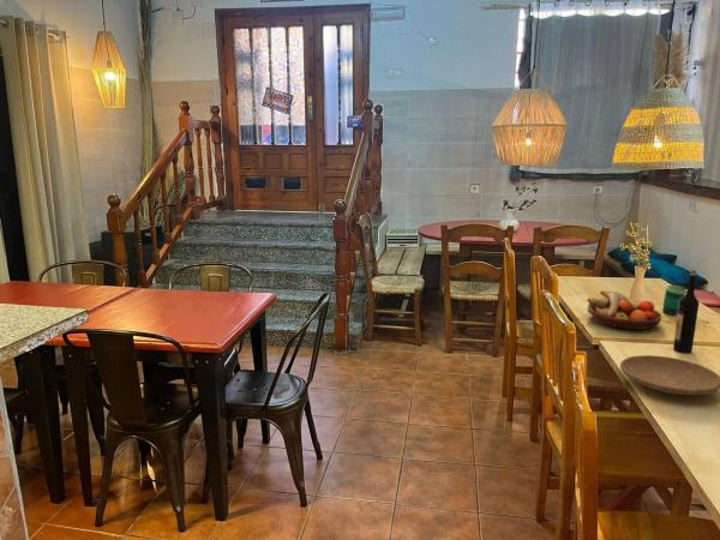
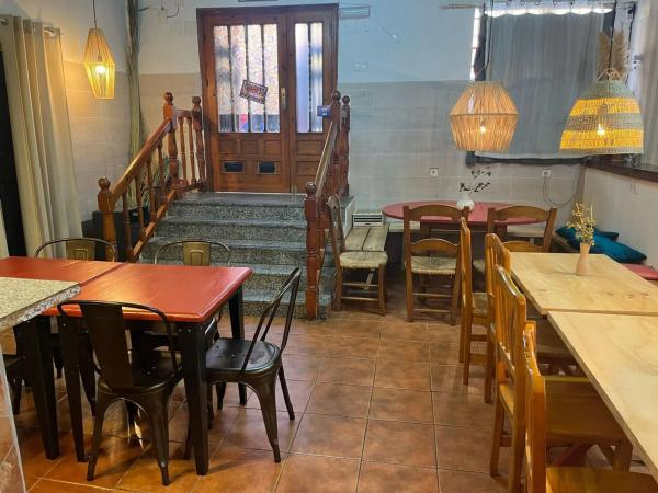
- plate (668, 378)
- wine bottle (688, 311)
- fruit bowl (623, 307)
- cup (674, 300)
